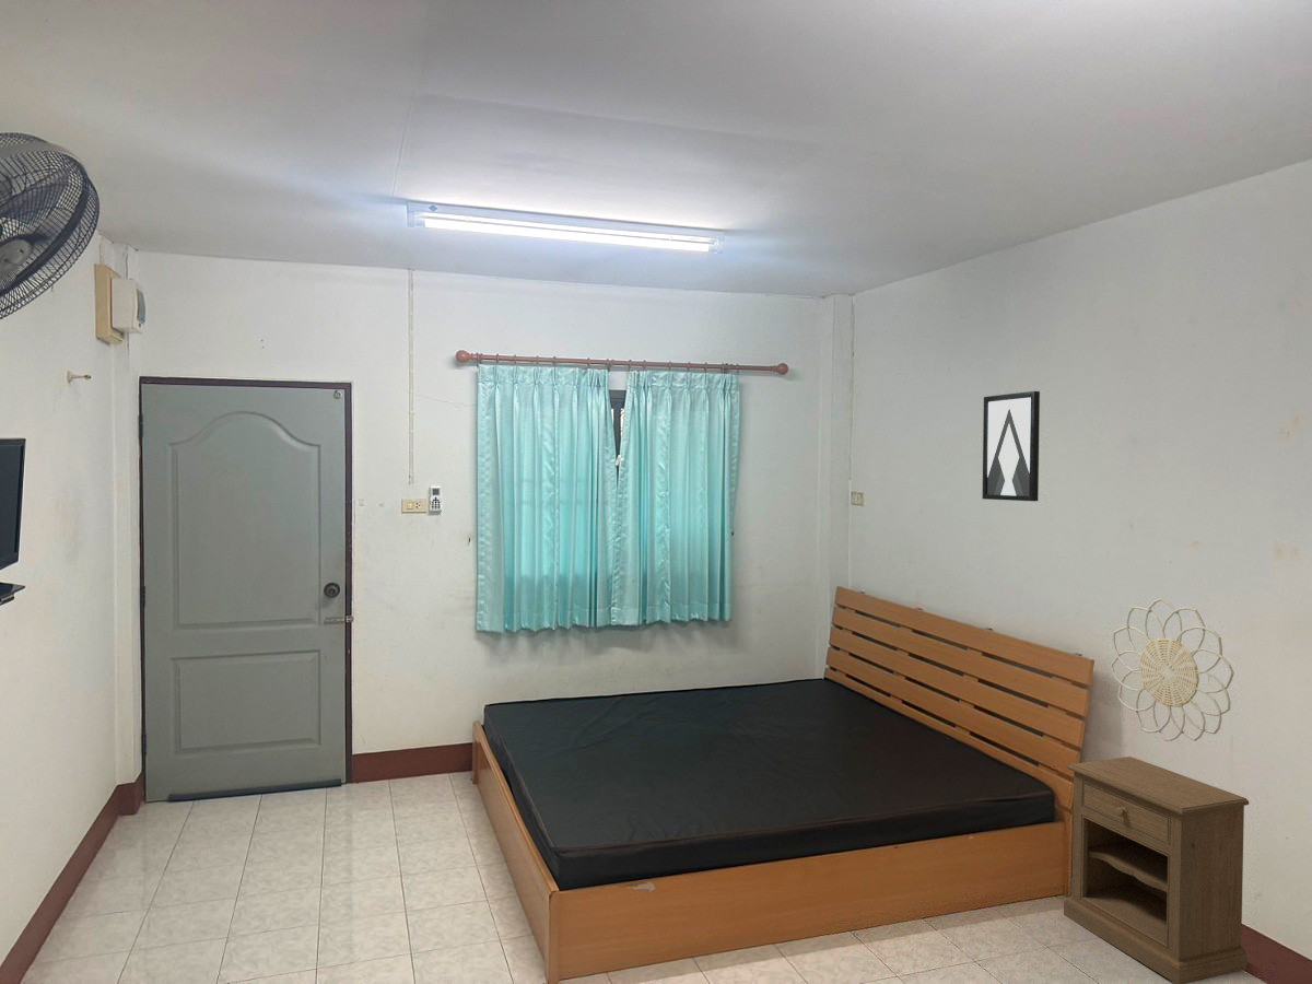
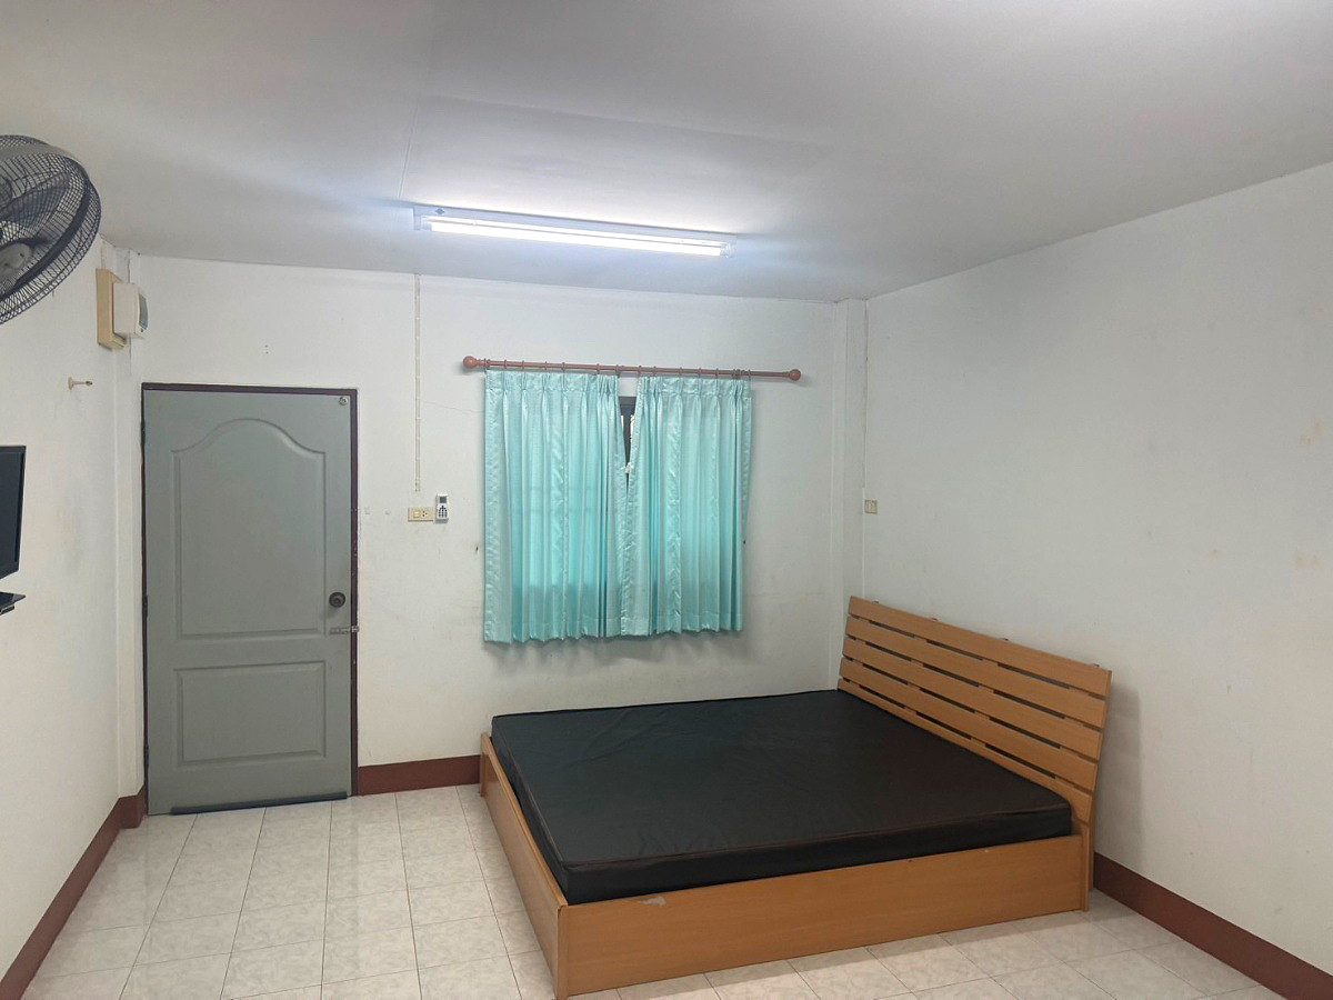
- wall art (1009, 447)
- decorative wall piece (1168, 669)
- nightstand (1150, 860)
